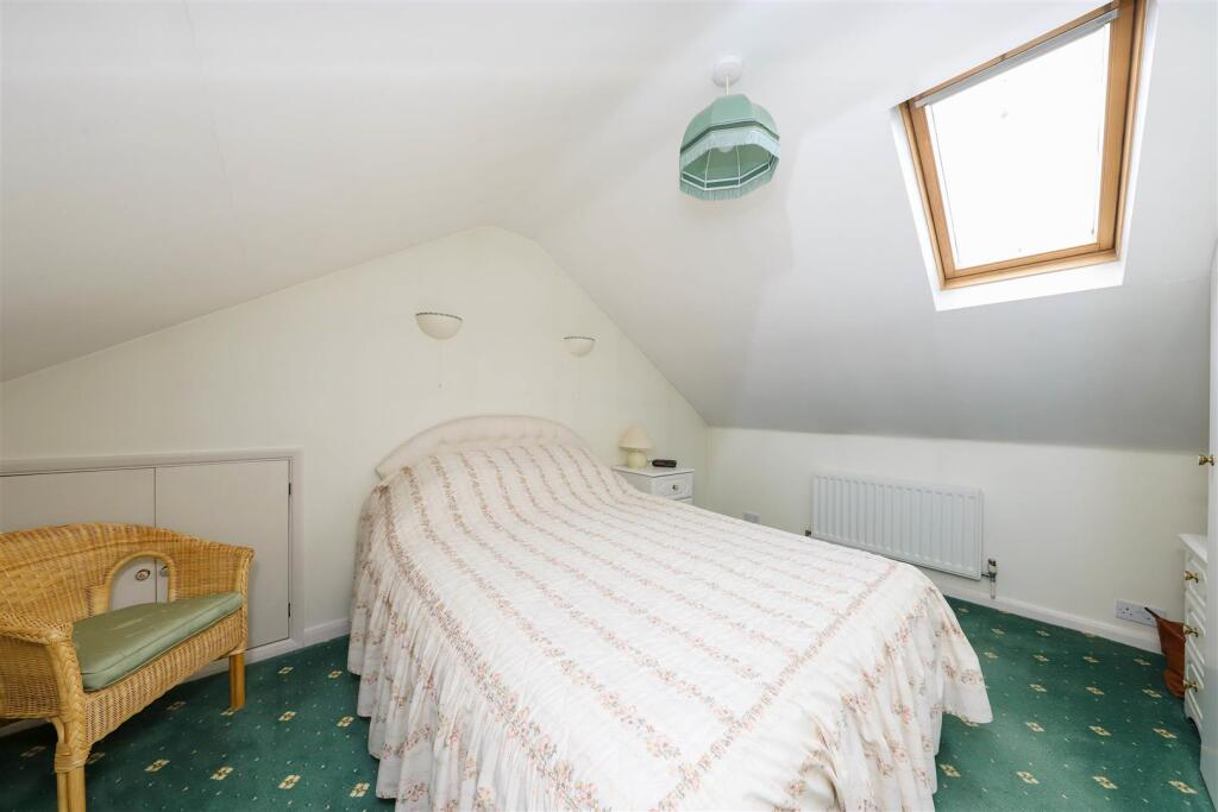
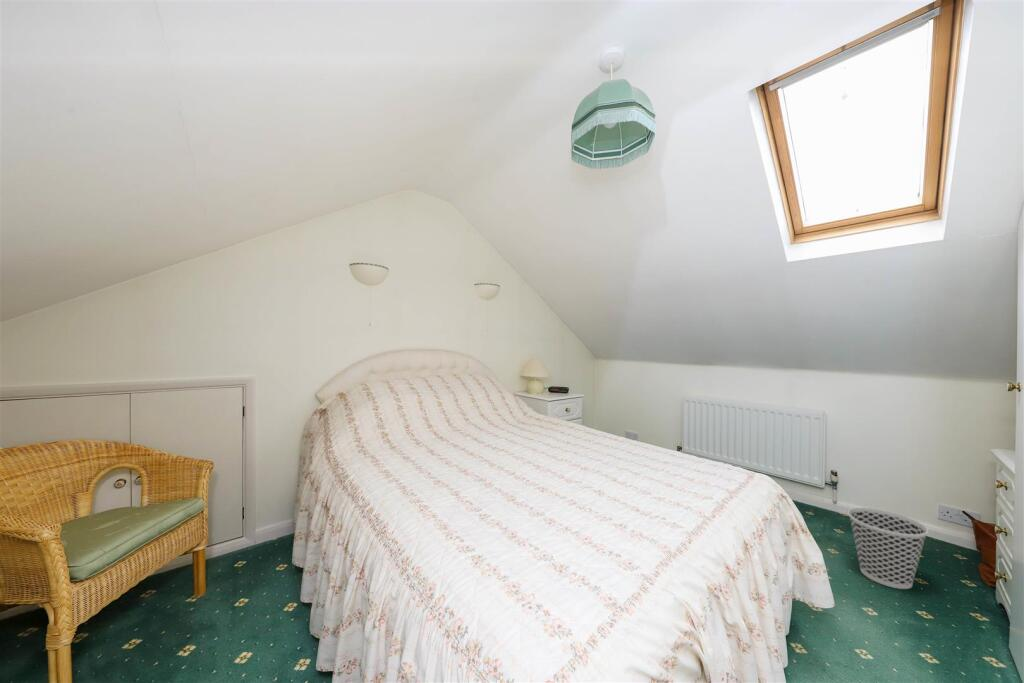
+ wastebasket (885, 548)
